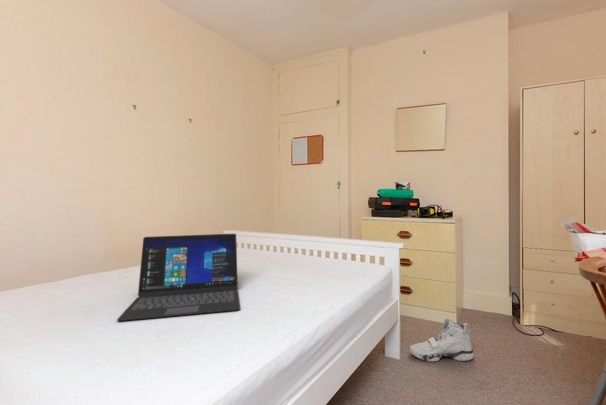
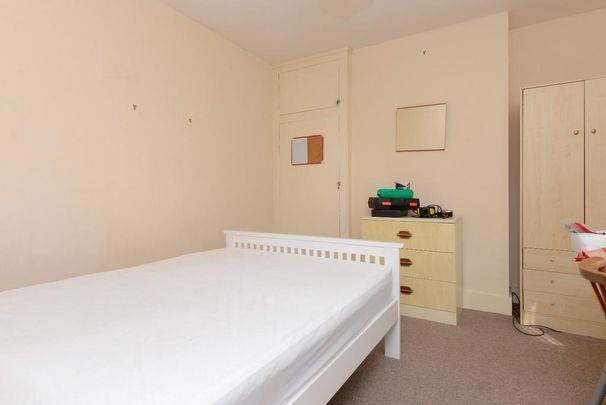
- laptop (187, 269)
- sneaker (441, 339)
